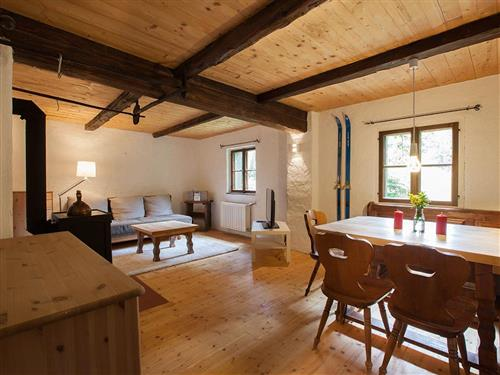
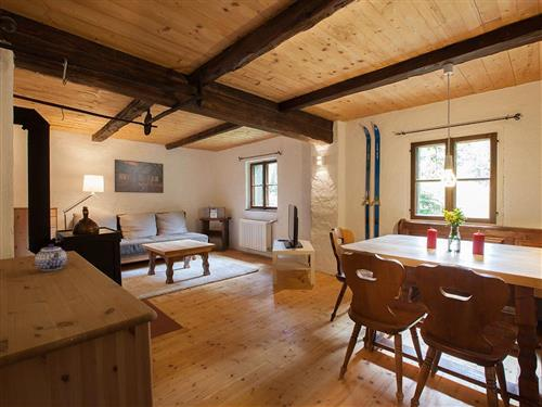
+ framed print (140, 177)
+ teapot (51, 256)
